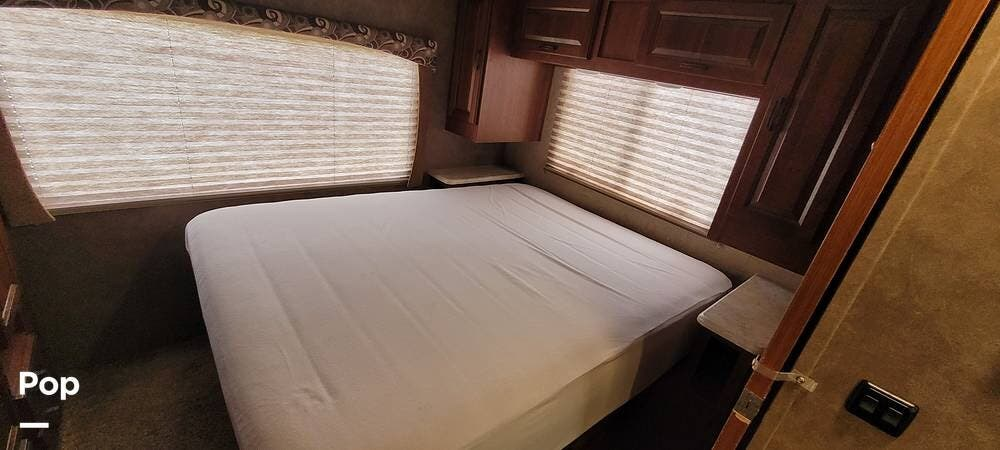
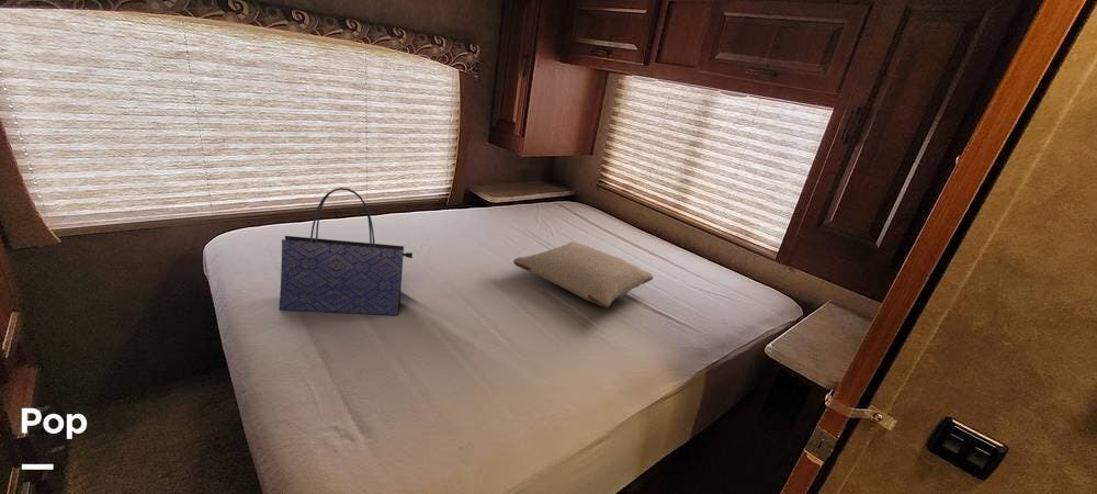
+ pillow (586, 270)
+ tote bag (350, 250)
